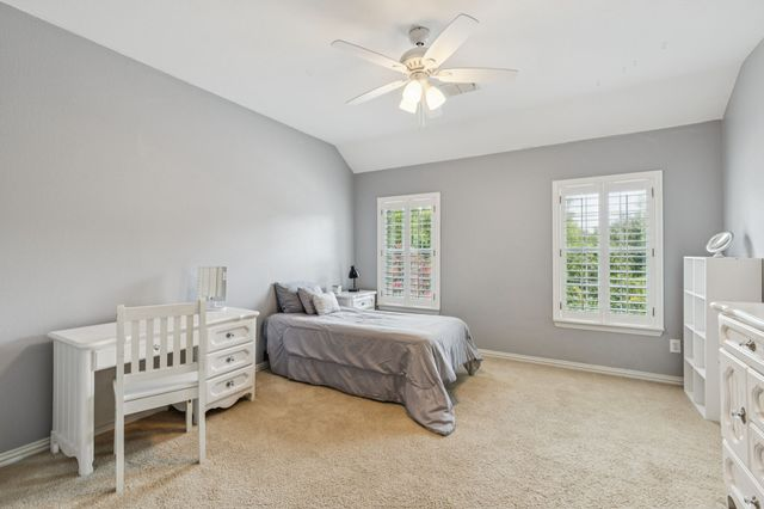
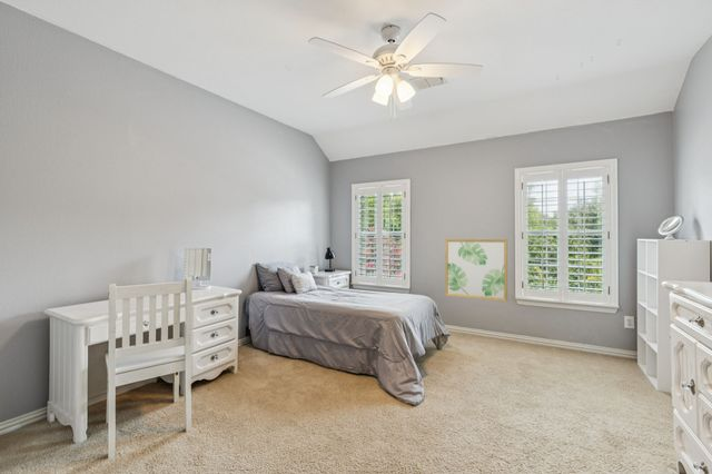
+ wall art (475, 268)
